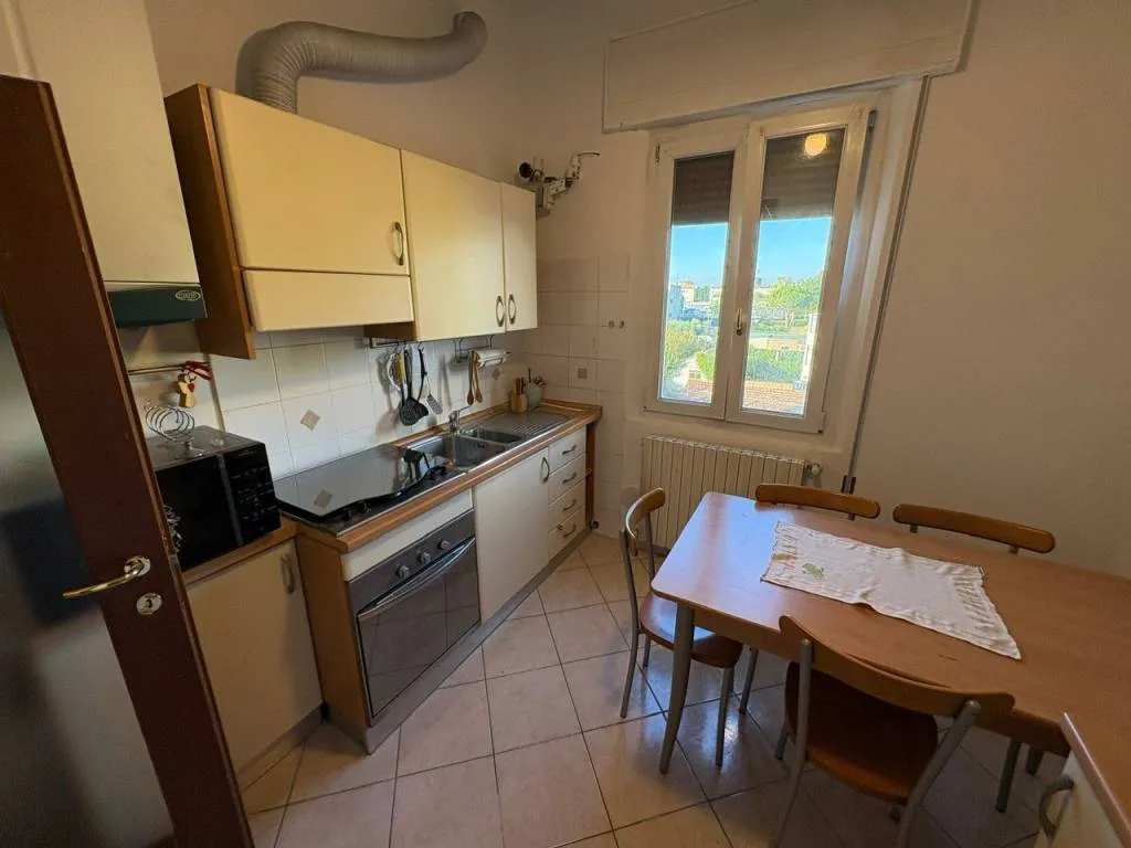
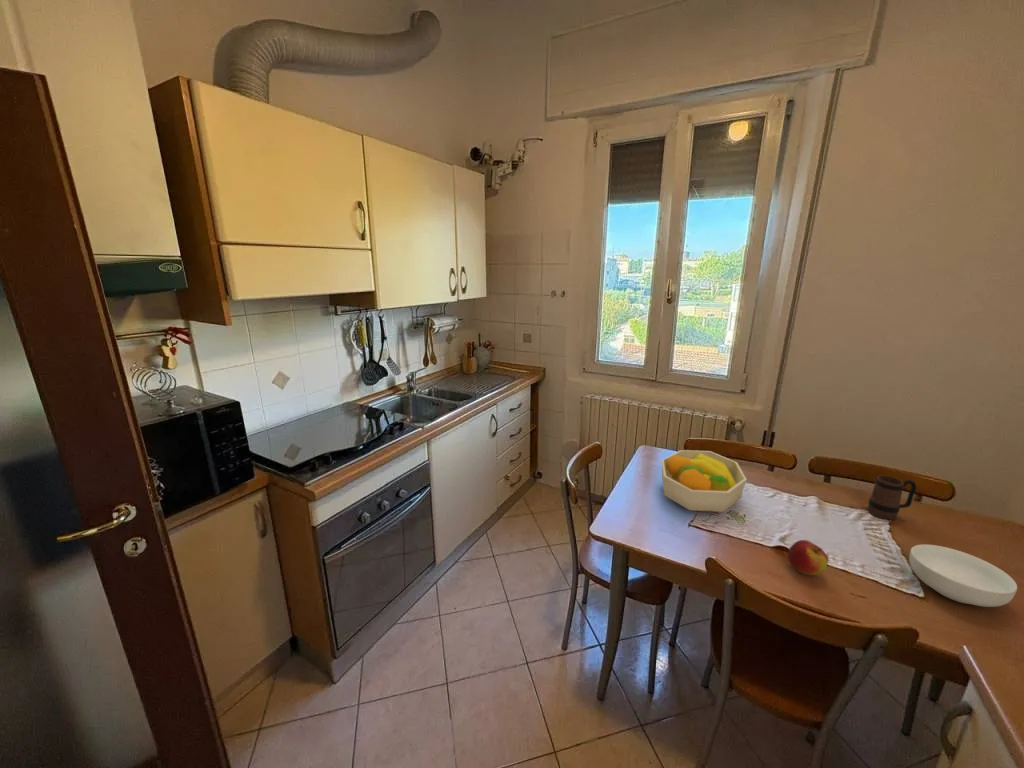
+ apple (807, 557)
+ fruit bowl (701, 475)
+ cereal bowl (956, 578)
+ mug (892, 497)
